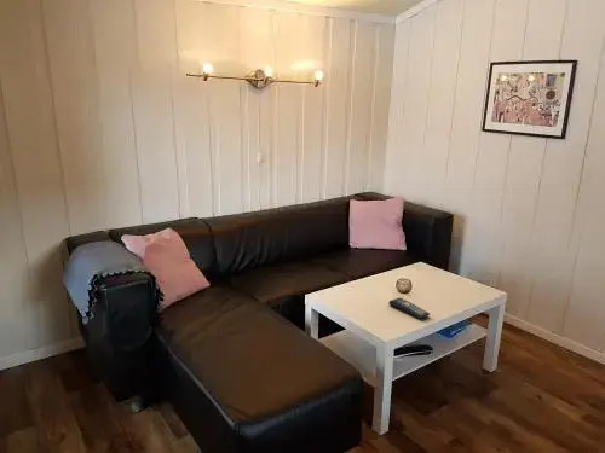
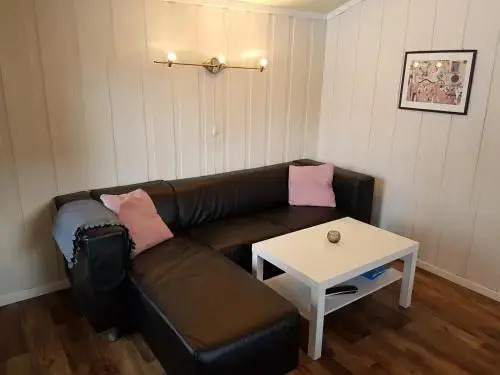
- remote control (408, 307)
